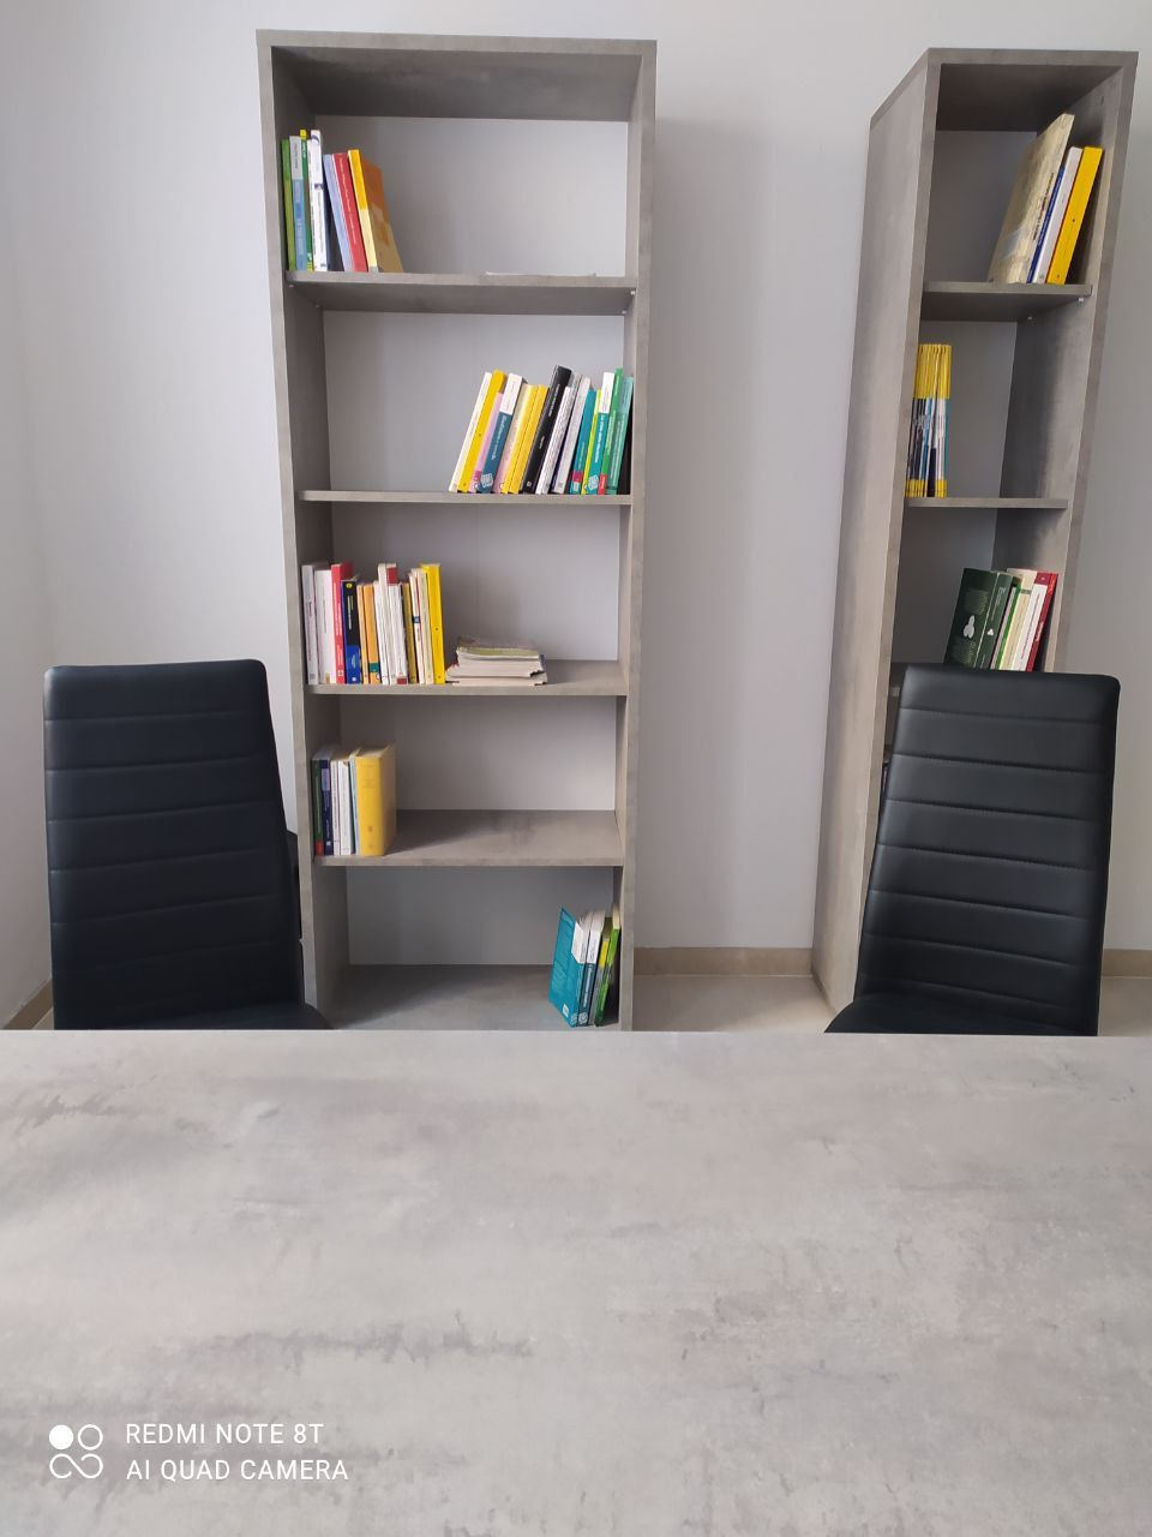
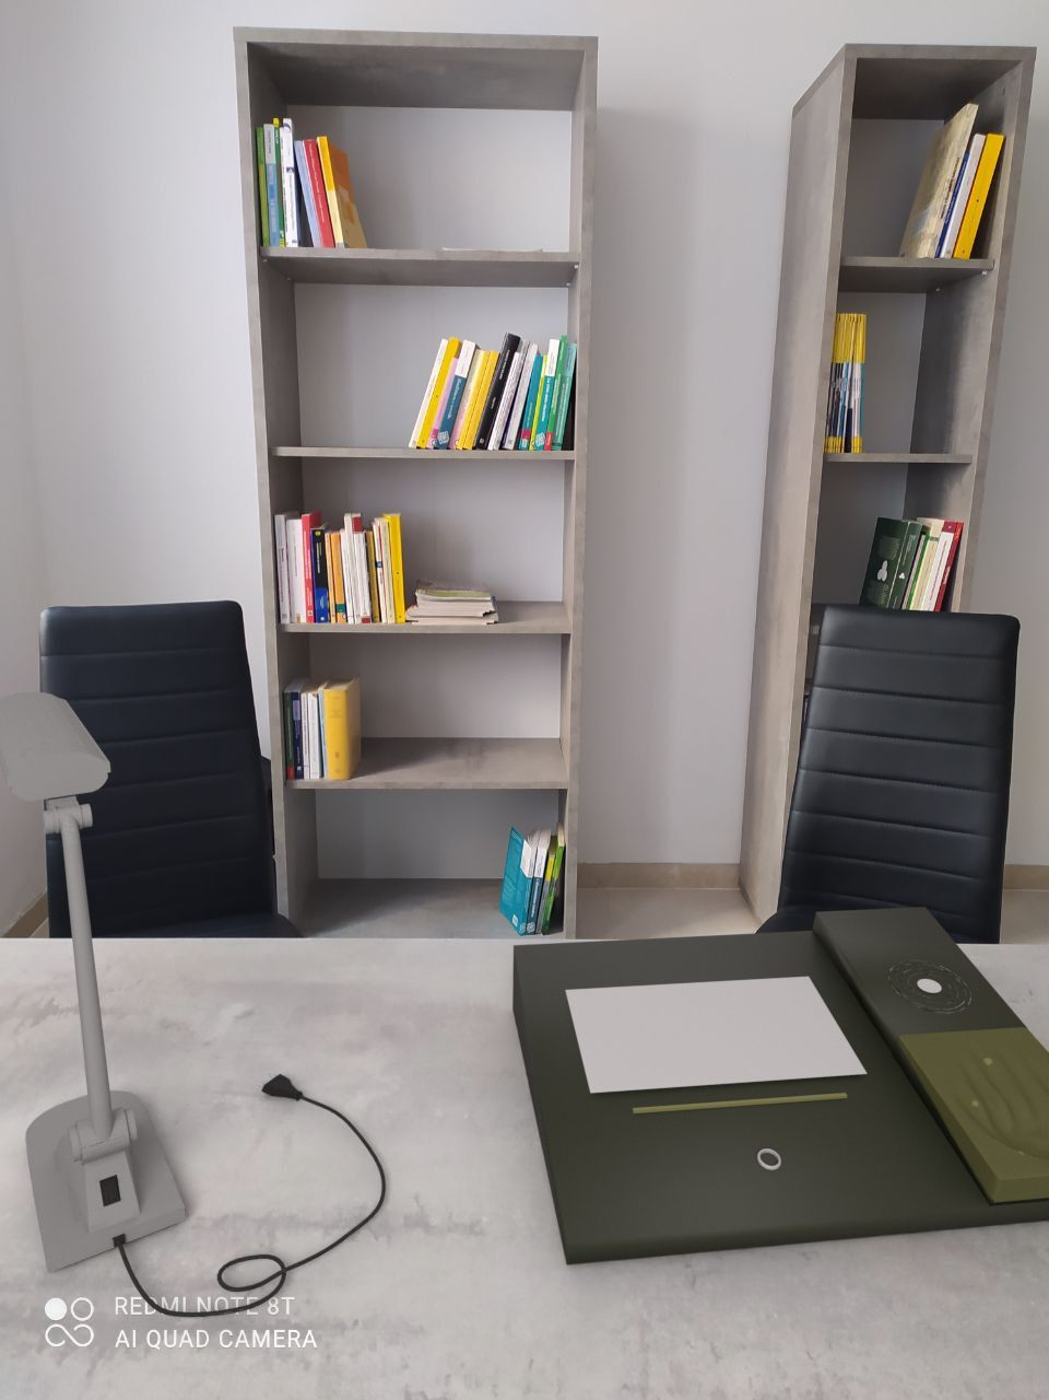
+ desk lamp (93, 951)
+ document tray (782, 1049)
